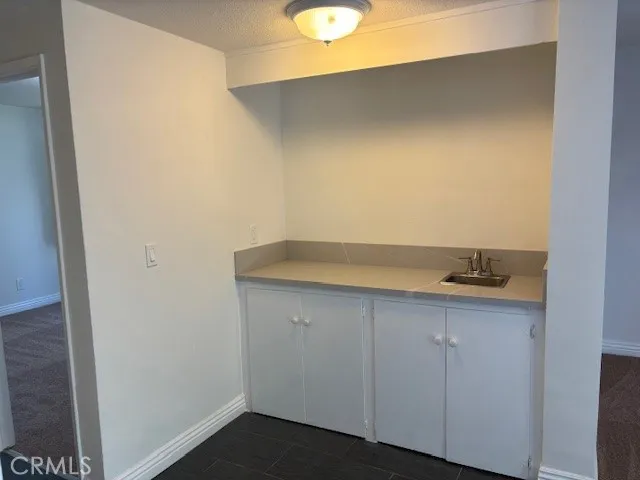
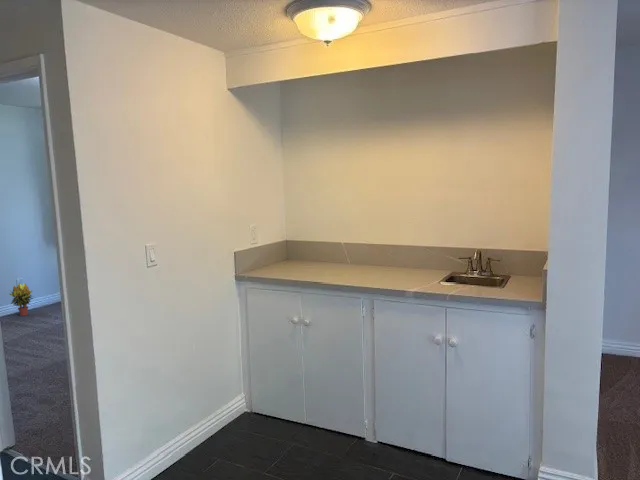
+ potted plant (22, 299)
